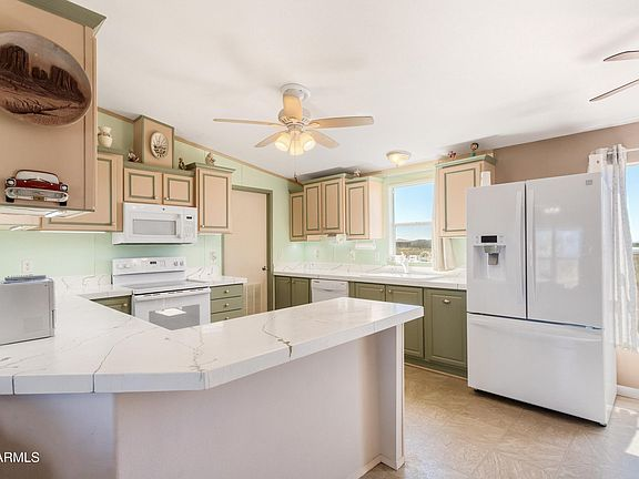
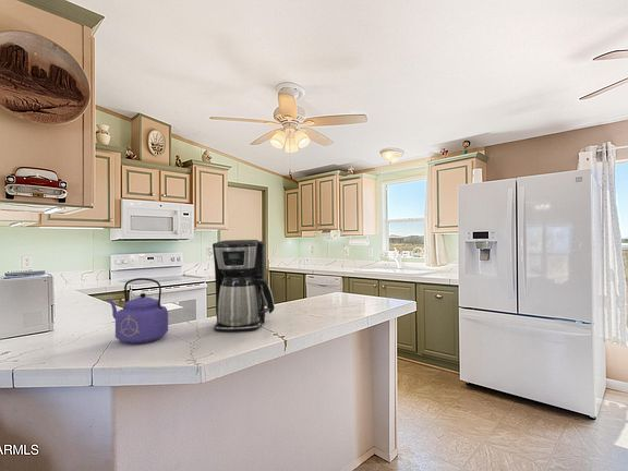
+ coffee maker (247, 280)
+ kettle (135, 307)
